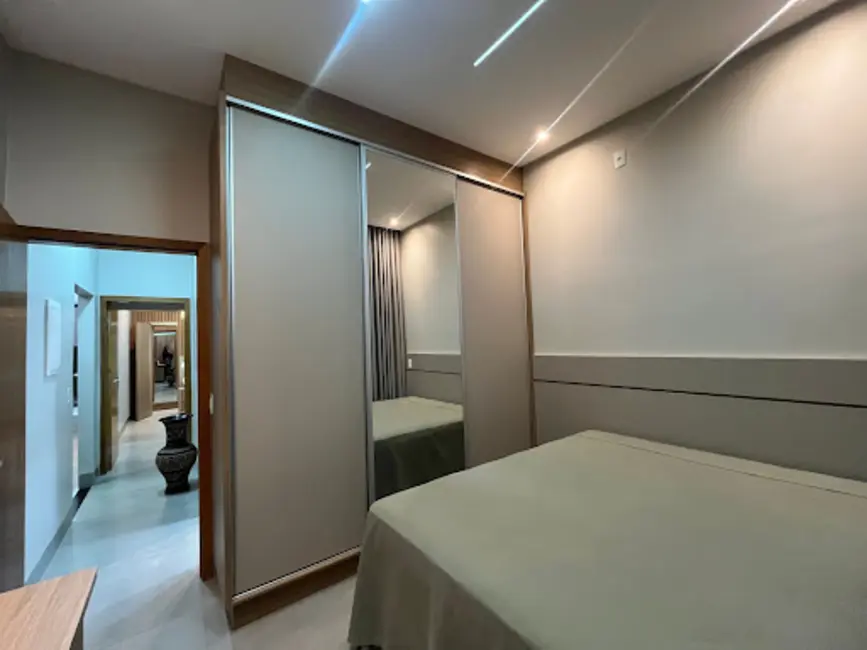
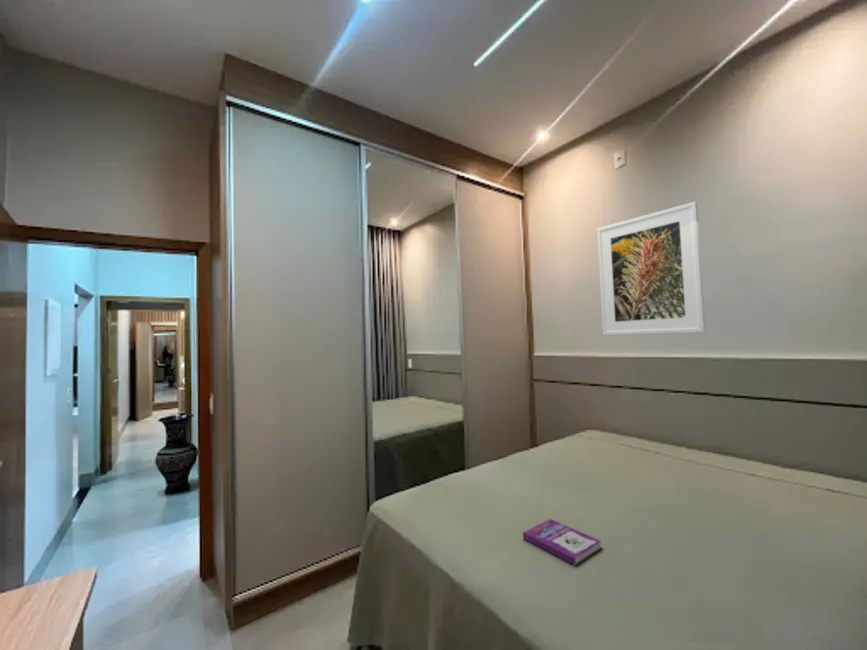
+ book (561, 539)
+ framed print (645, 274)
